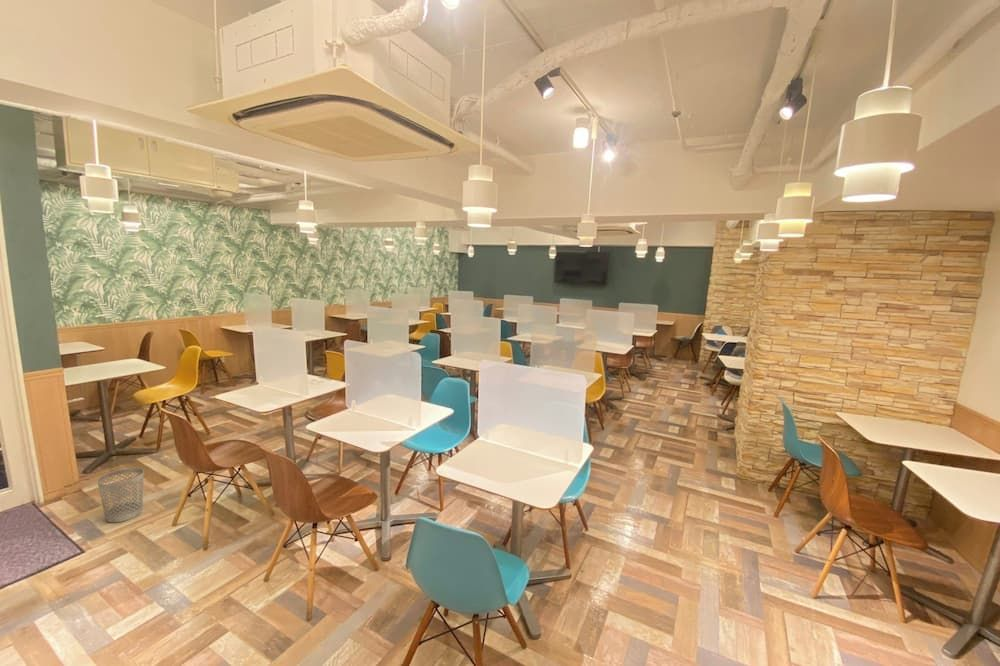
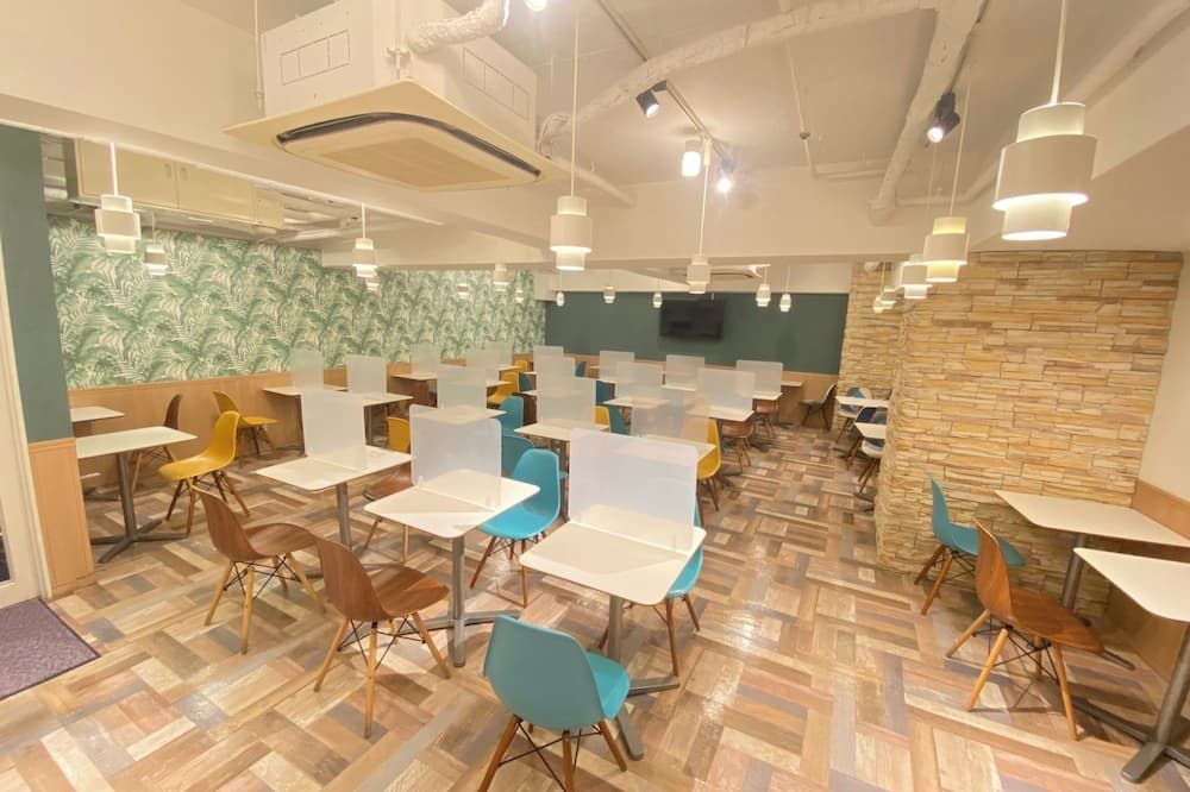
- wastebasket (122, 495)
